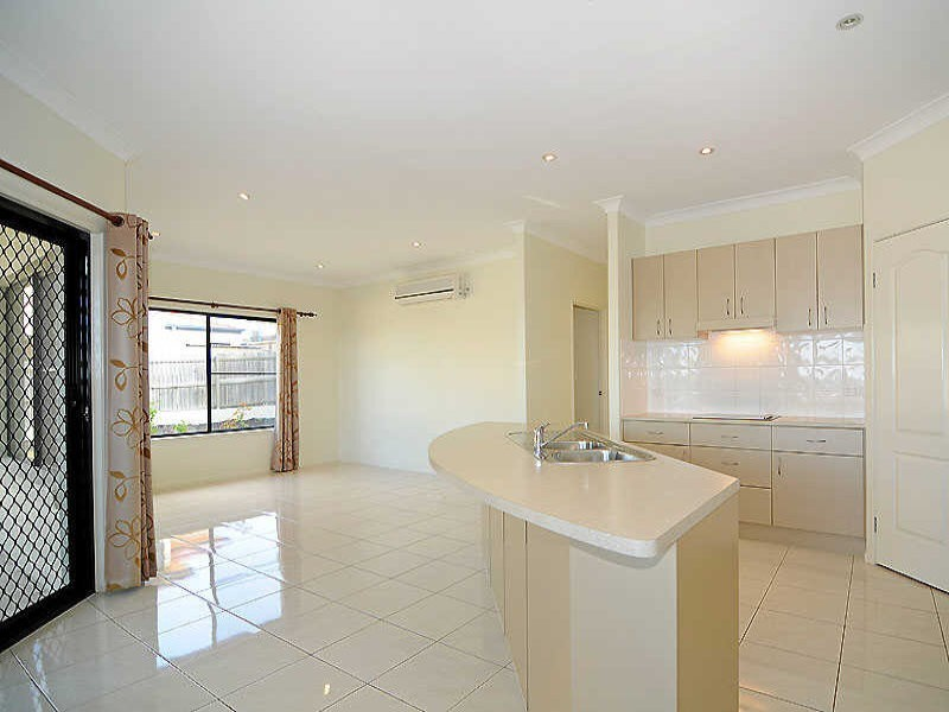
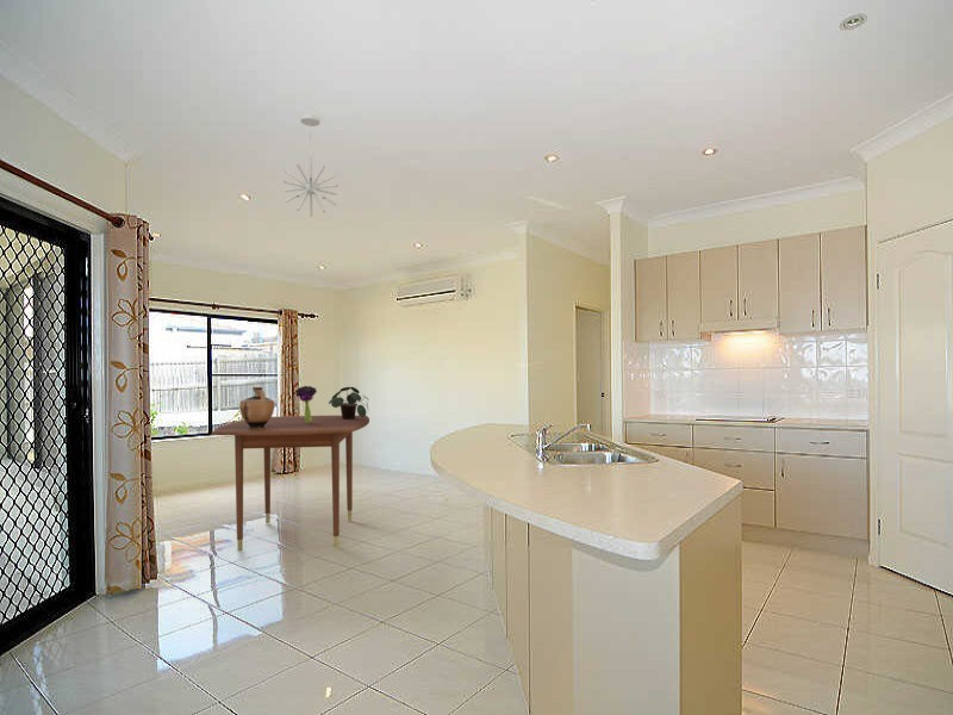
+ potted plant (349, 402)
+ bouquet (306, 404)
+ dining table (269, 478)
+ pendant light (310, 166)
+ ceramic jug (257, 408)
